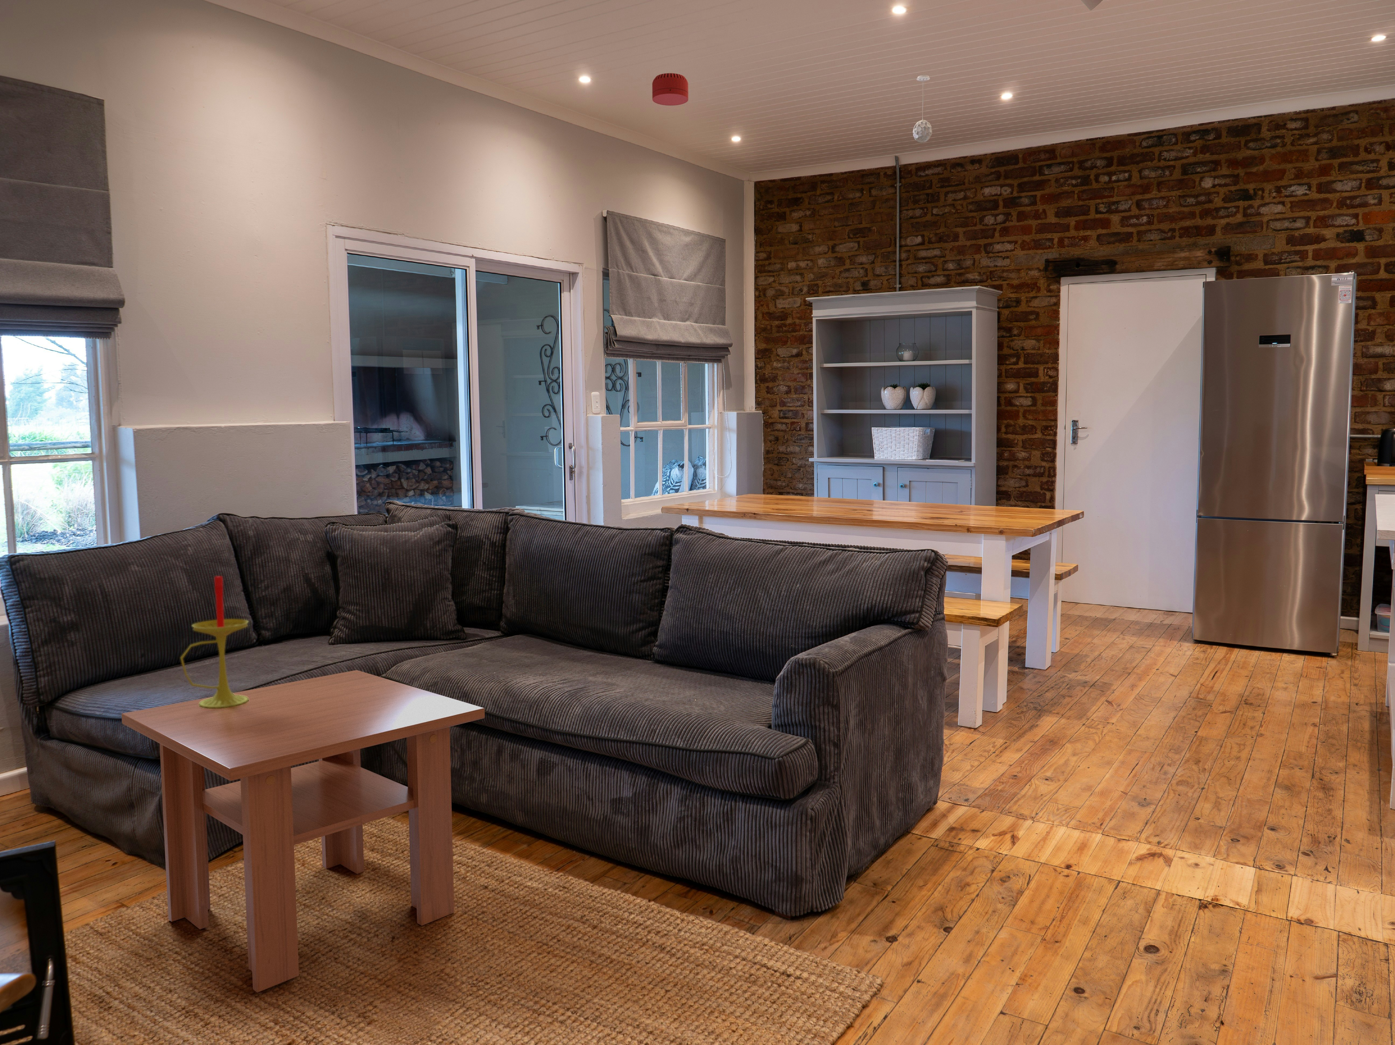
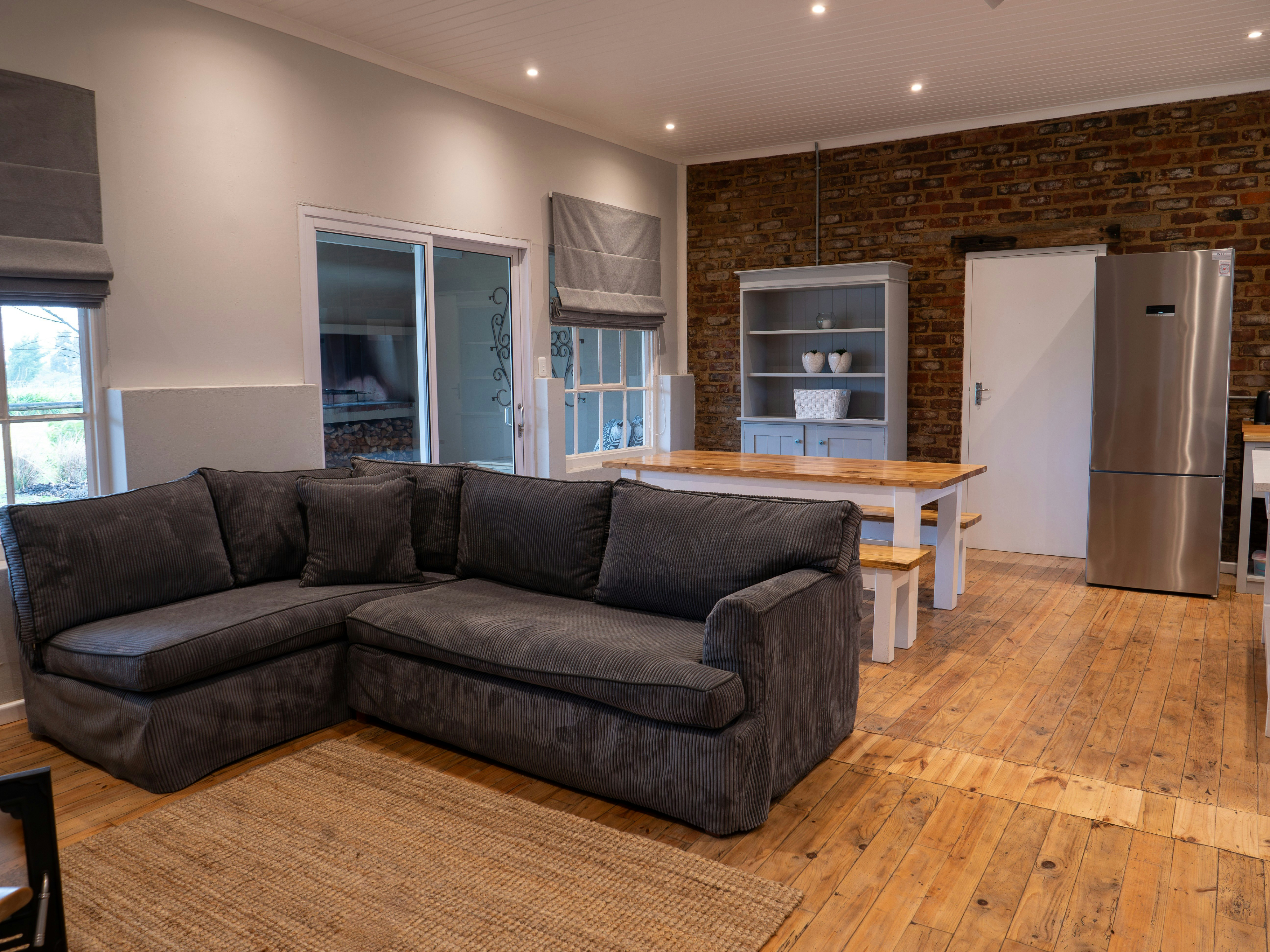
- candle (220, 637)
- coffee table (309, 814)
- smoke detector (670, 89)
- pendant light (923, 110)
